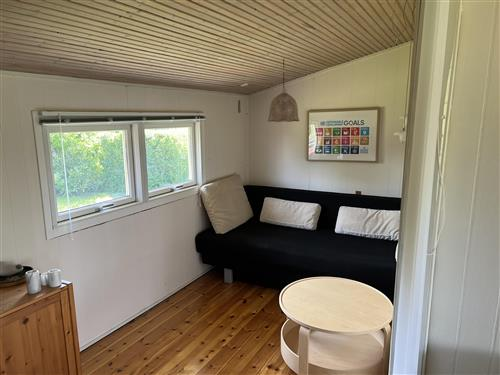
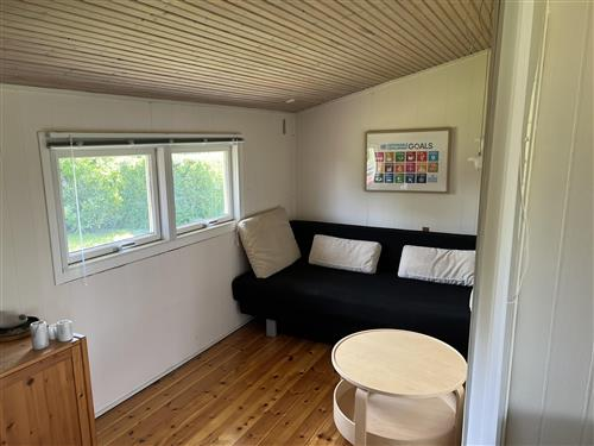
- pendant lamp (283, 90)
